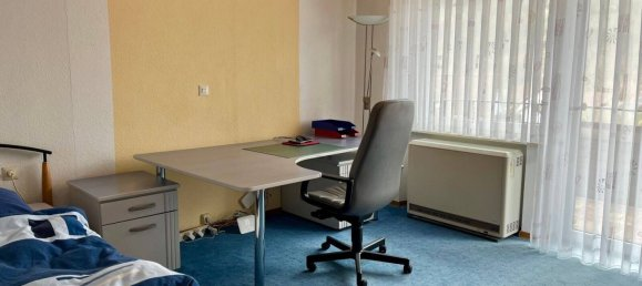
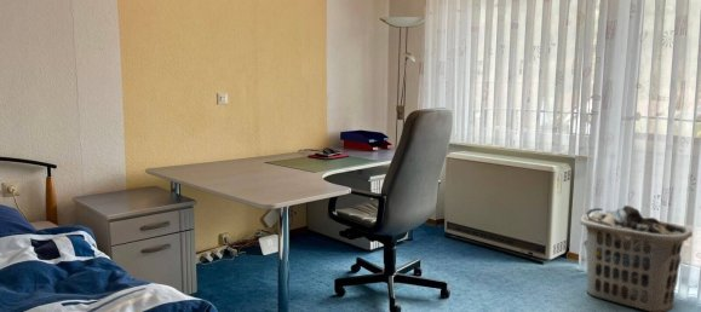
+ clothes hamper (631, 254)
